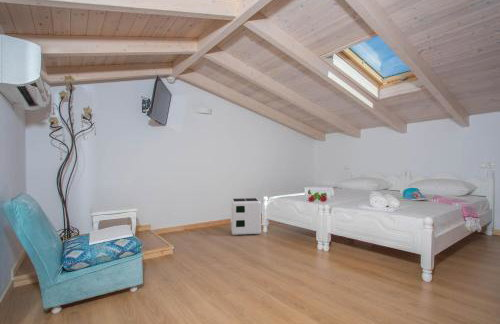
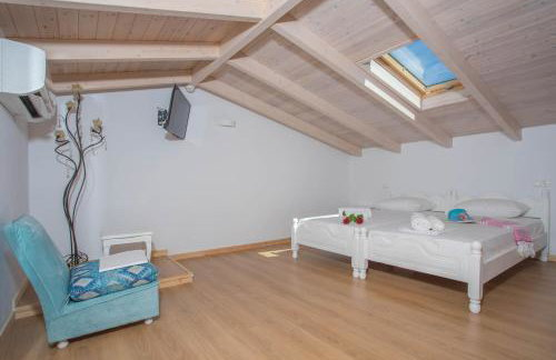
- air purifier (245, 216)
